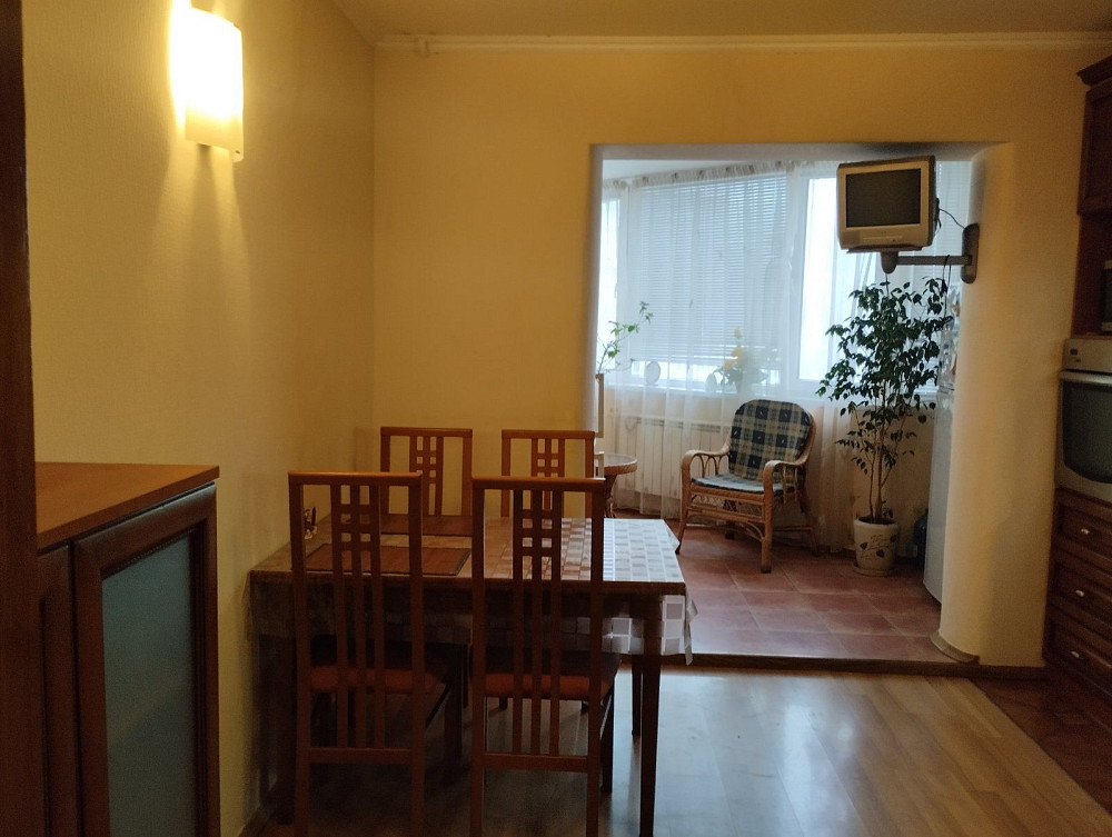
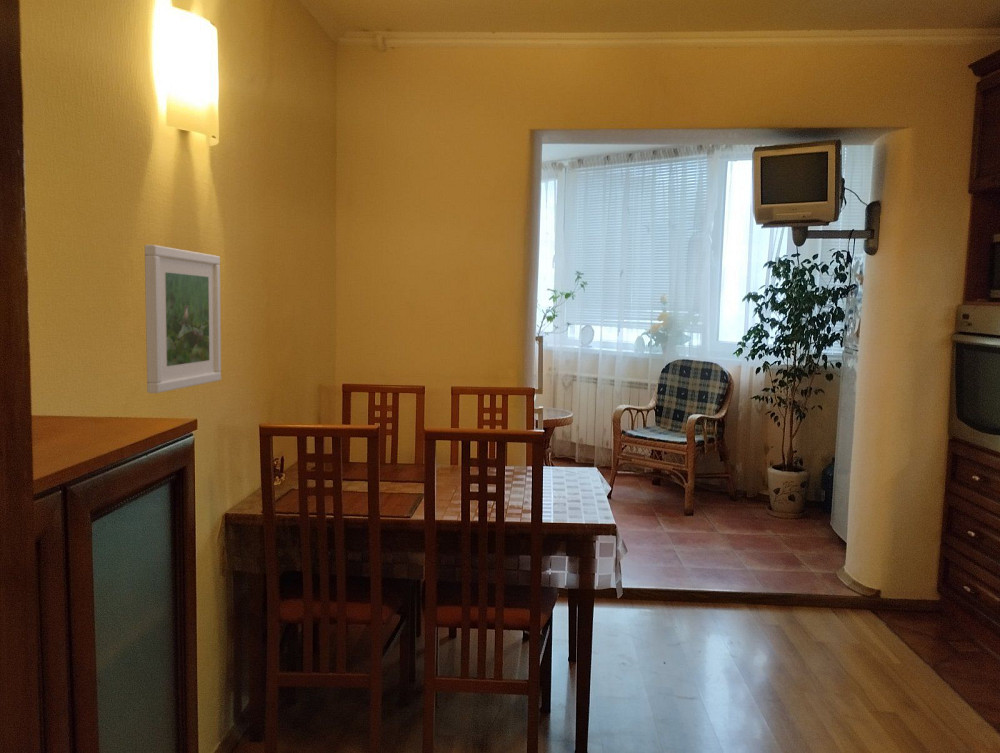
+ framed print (186, 319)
